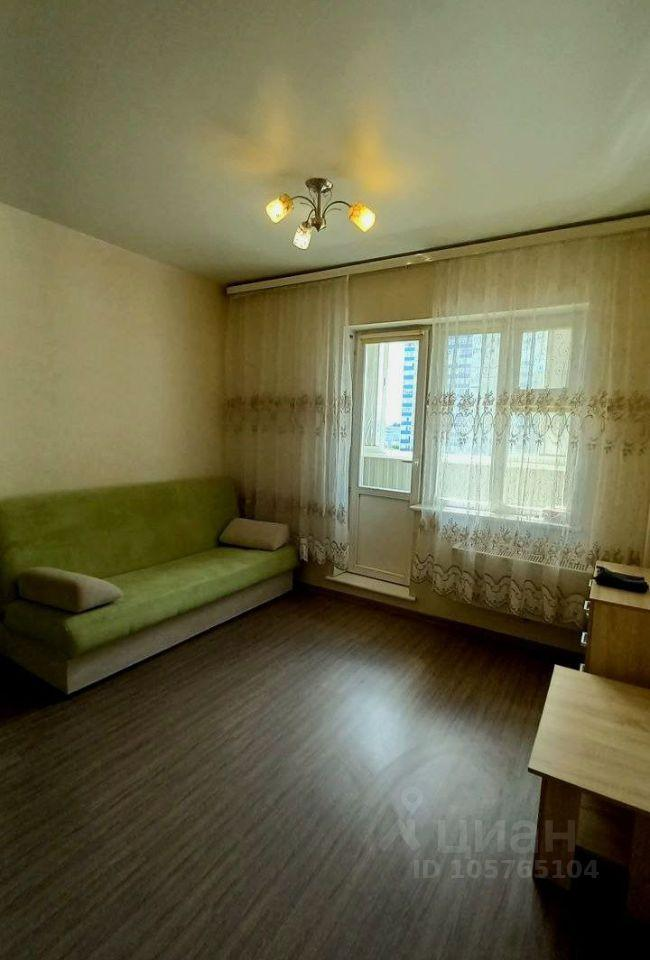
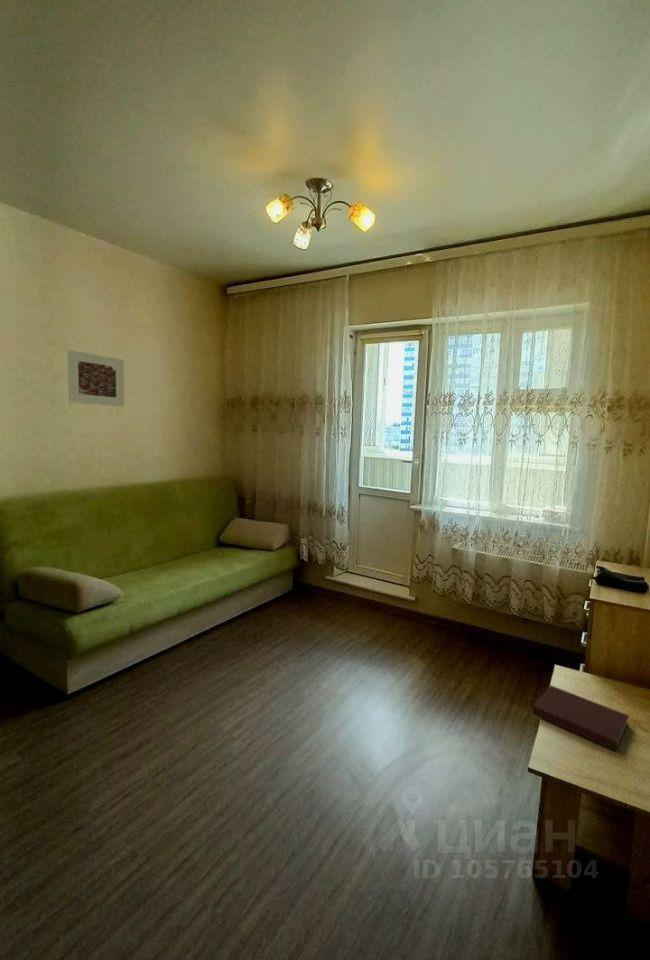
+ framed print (97, 380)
+ notebook (579, 714)
